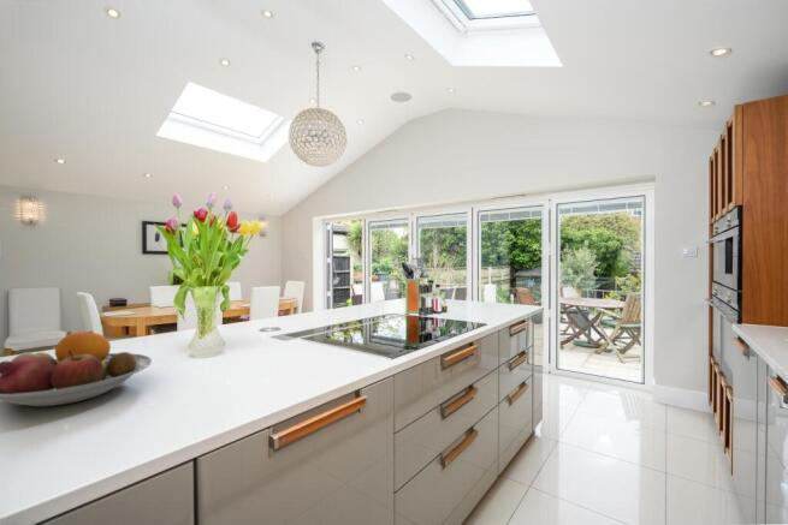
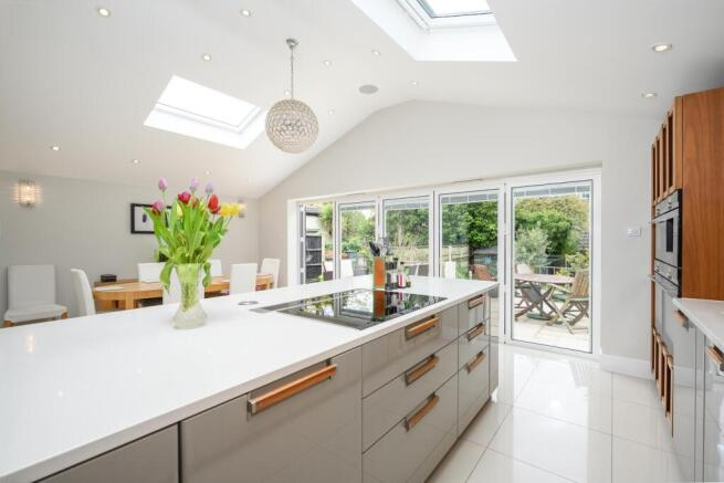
- fruit bowl (70, 364)
